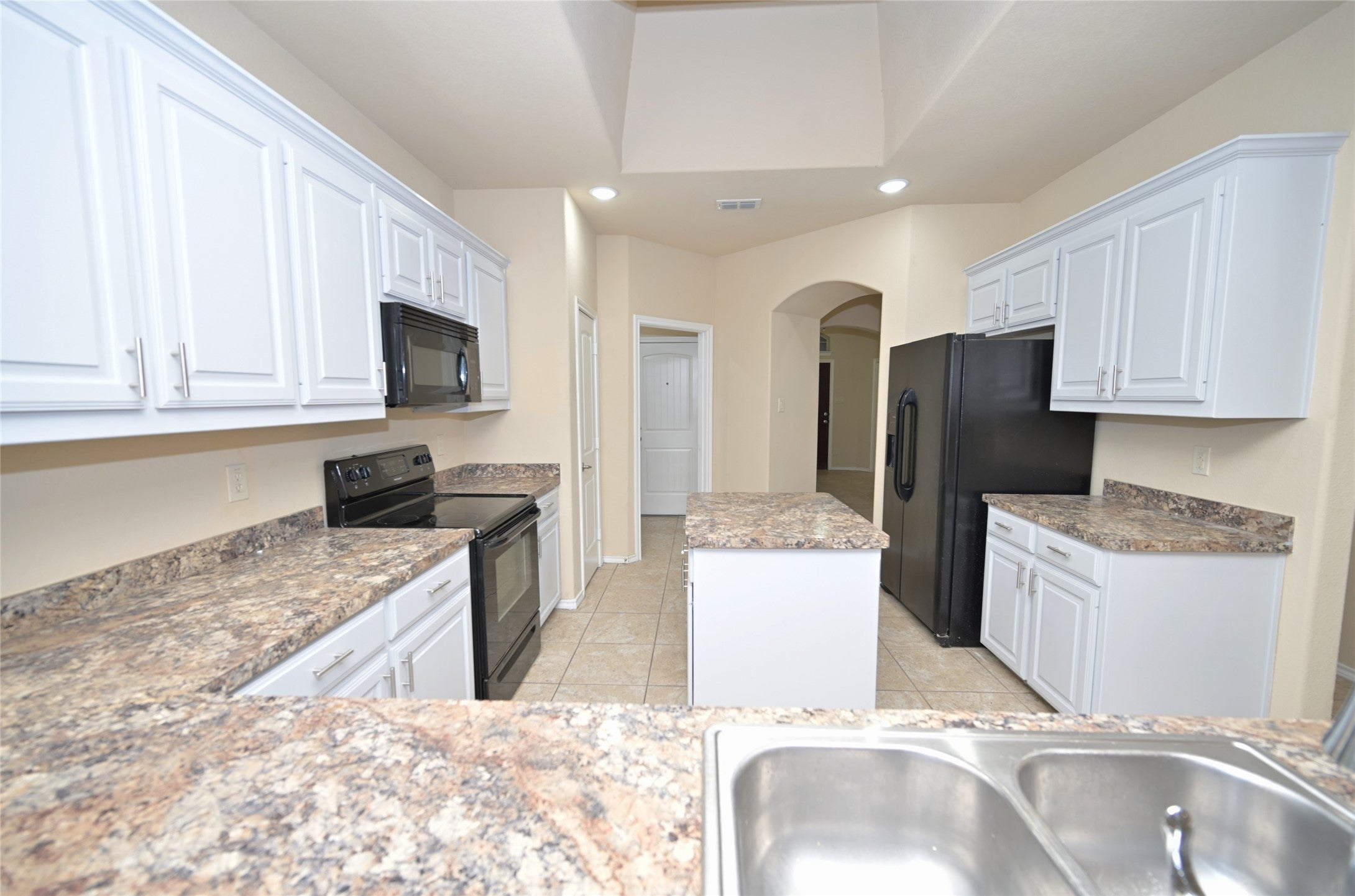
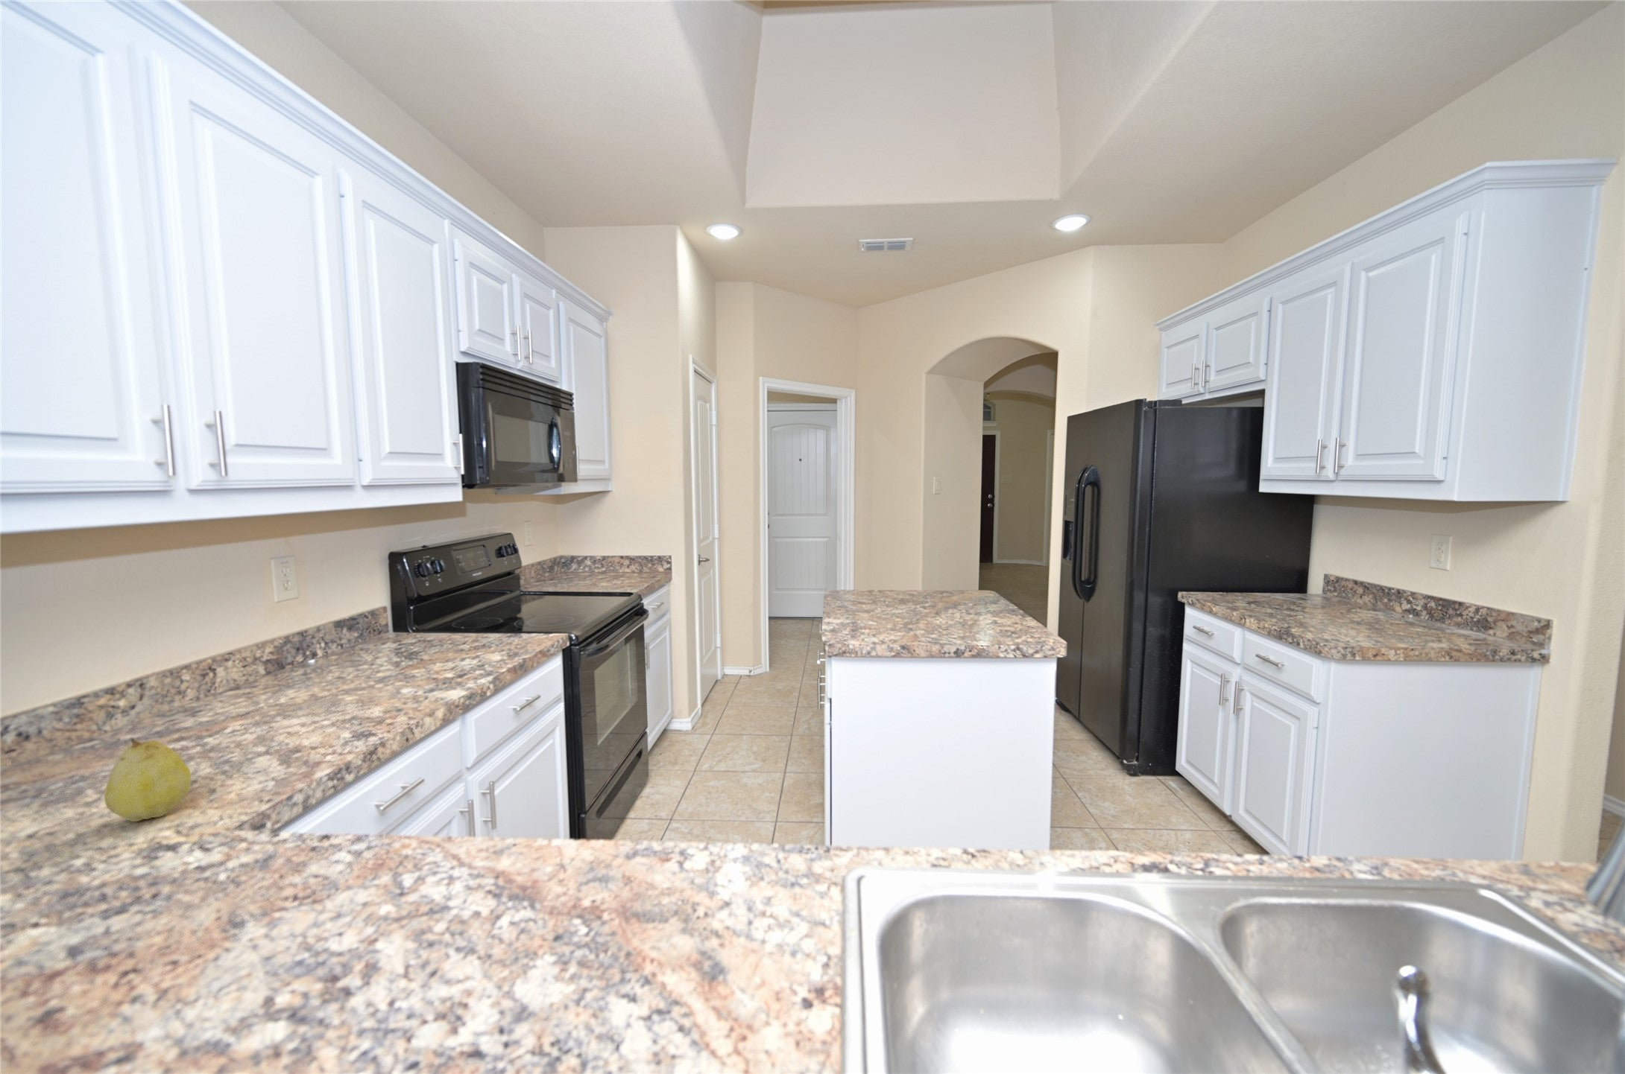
+ fruit (149, 774)
